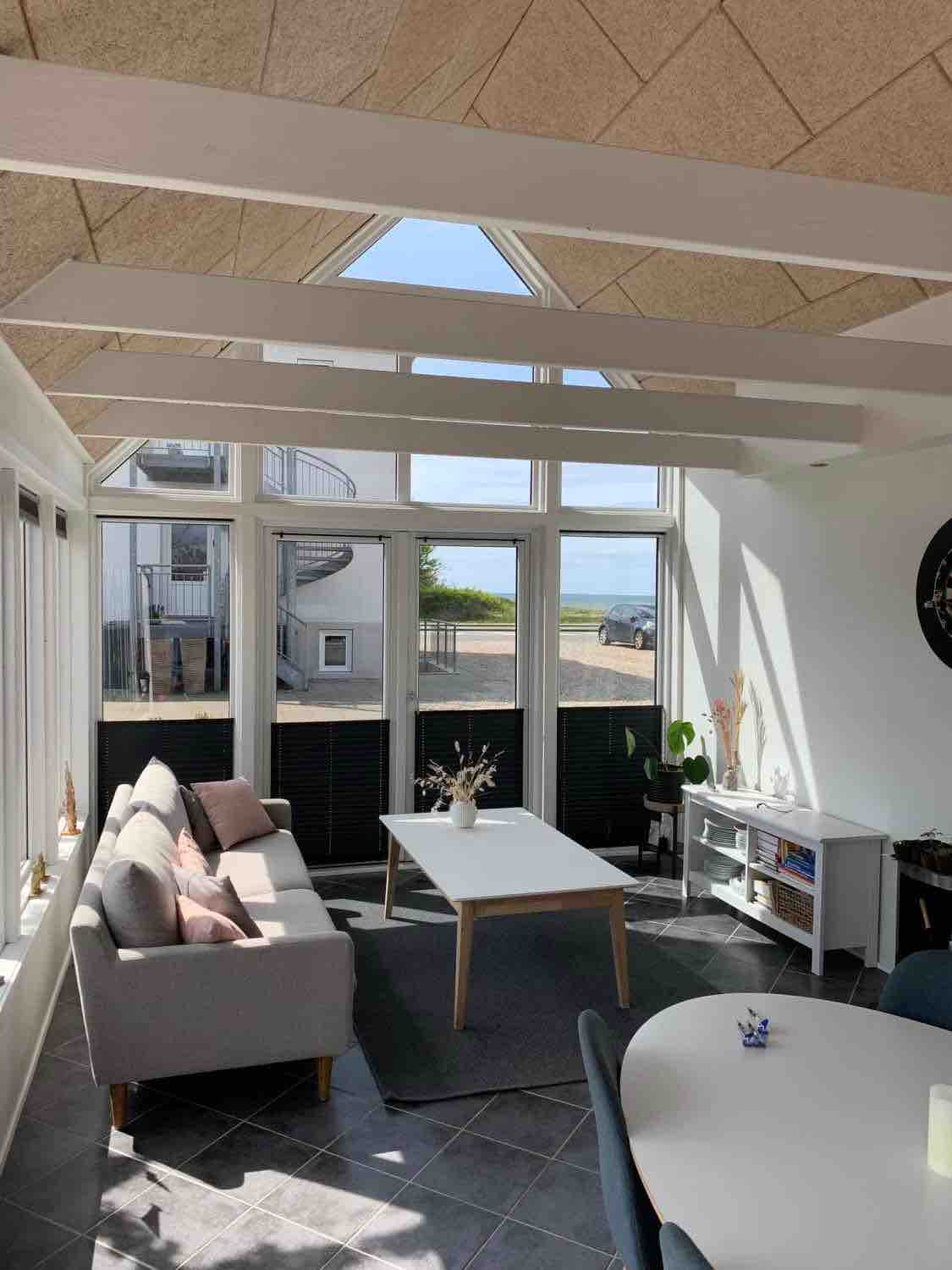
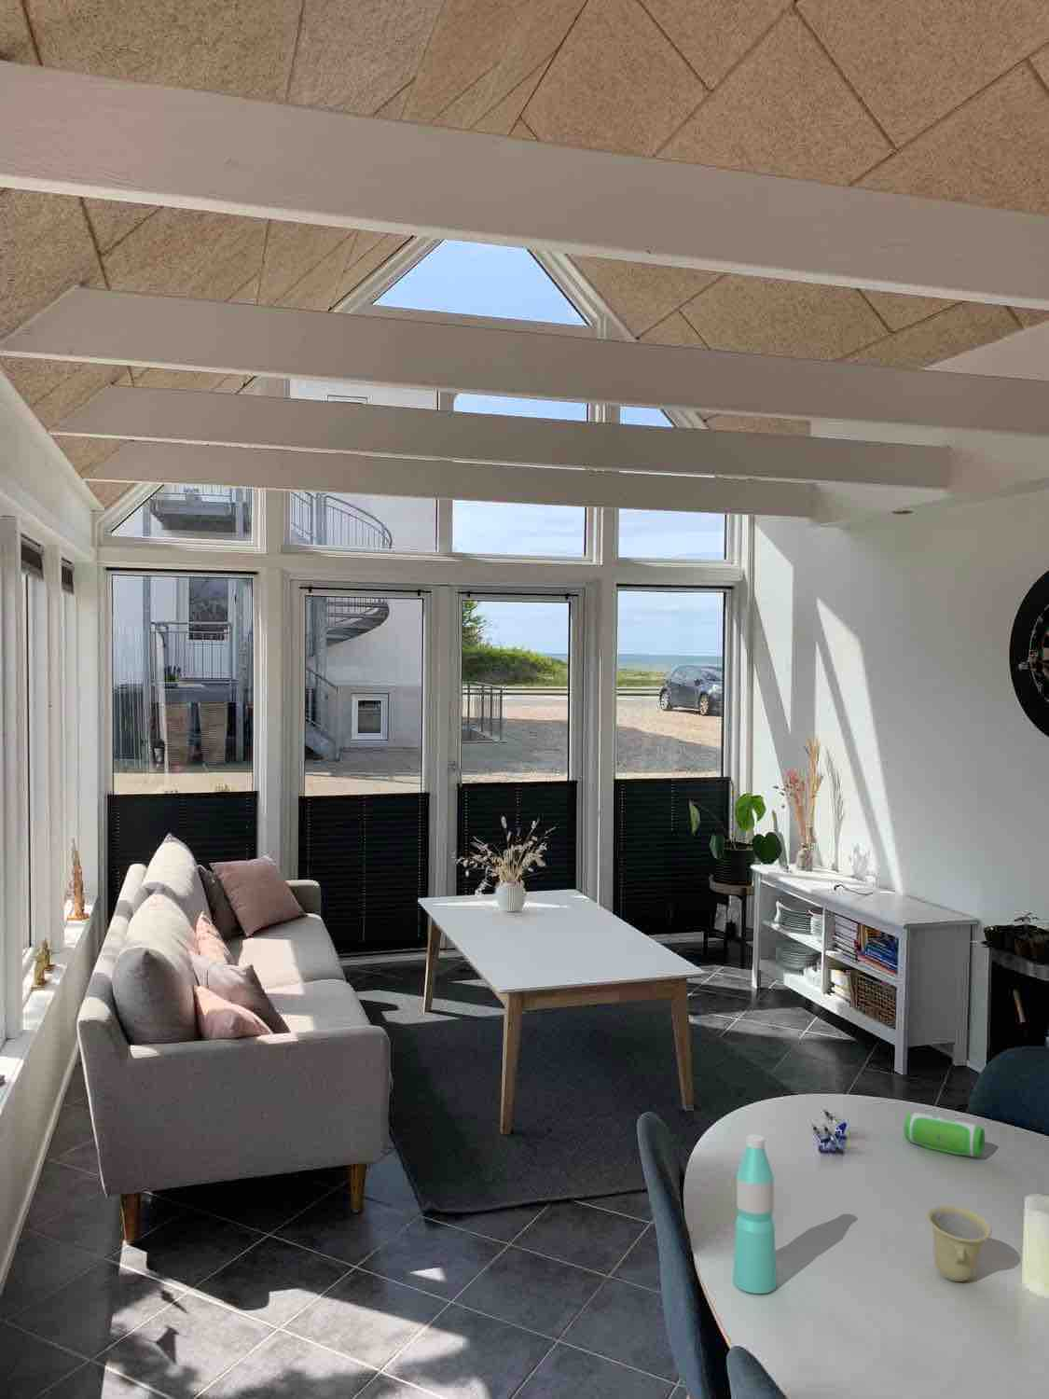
+ water bottle (755, 1210)
+ speaker (943, 1135)
+ cup (959, 1248)
